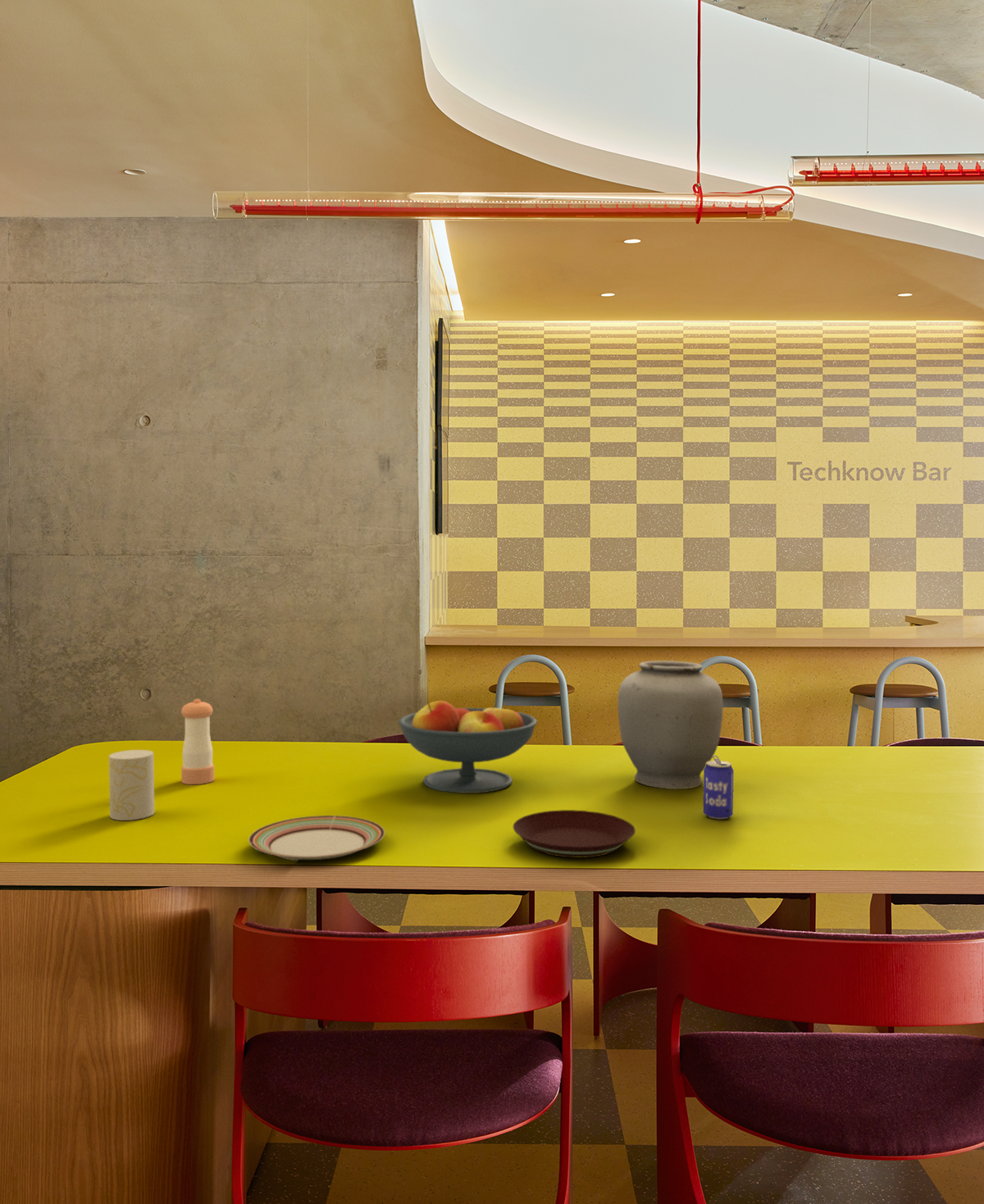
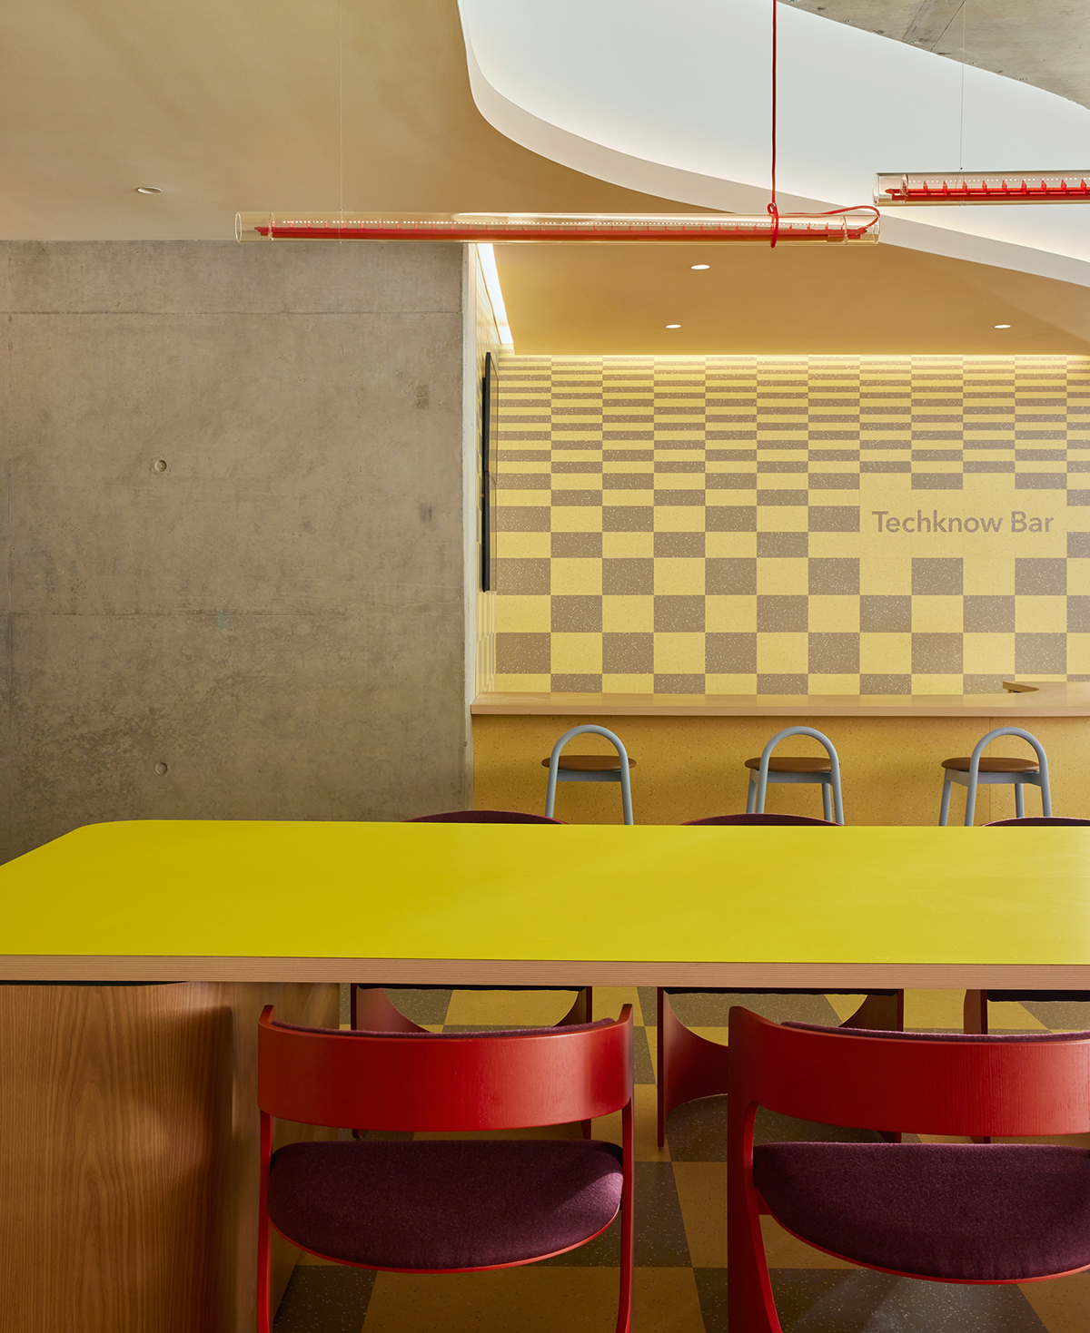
- plate (573, 835)
- cup (131, 784)
- fruit bowl (467, 739)
- pepper shaker (197, 739)
- plate (317, 840)
- beer can (718, 786)
- vase (669, 722)
